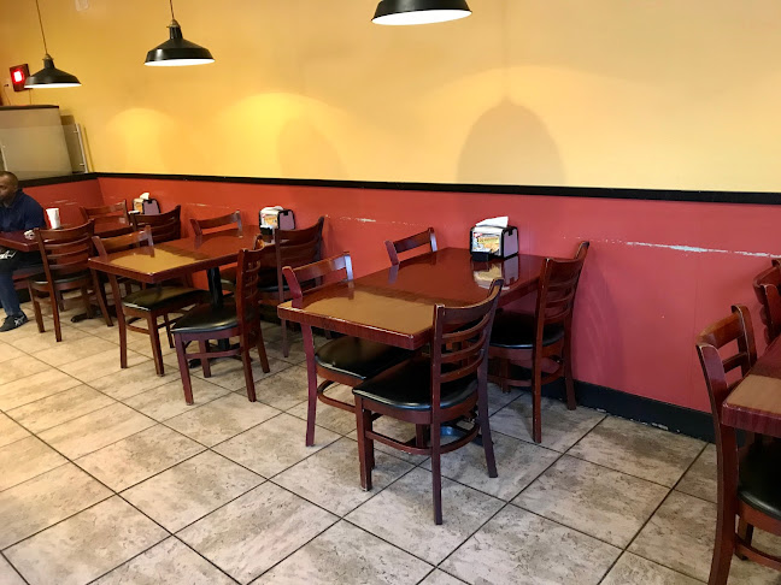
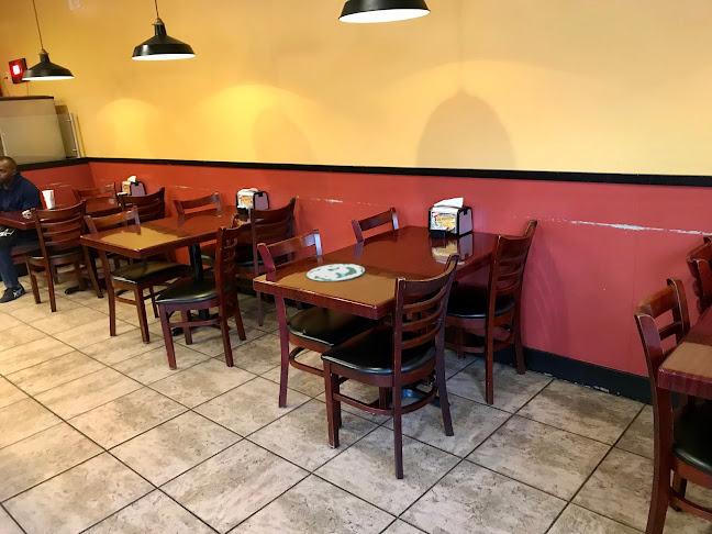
+ plate (335, 269)
